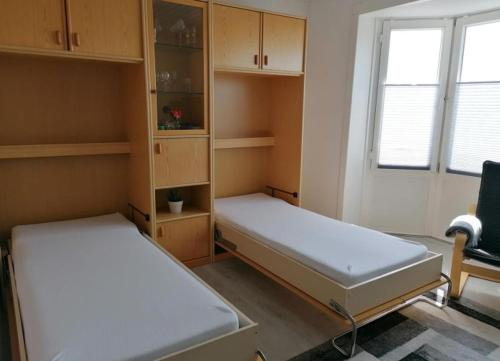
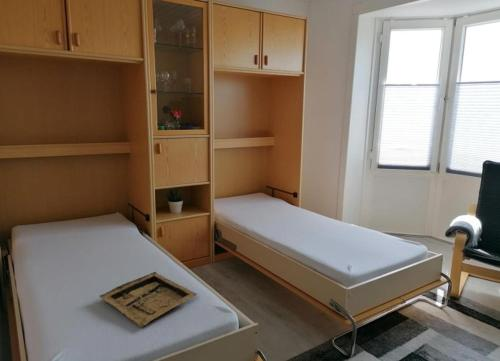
+ tray (148, 296)
